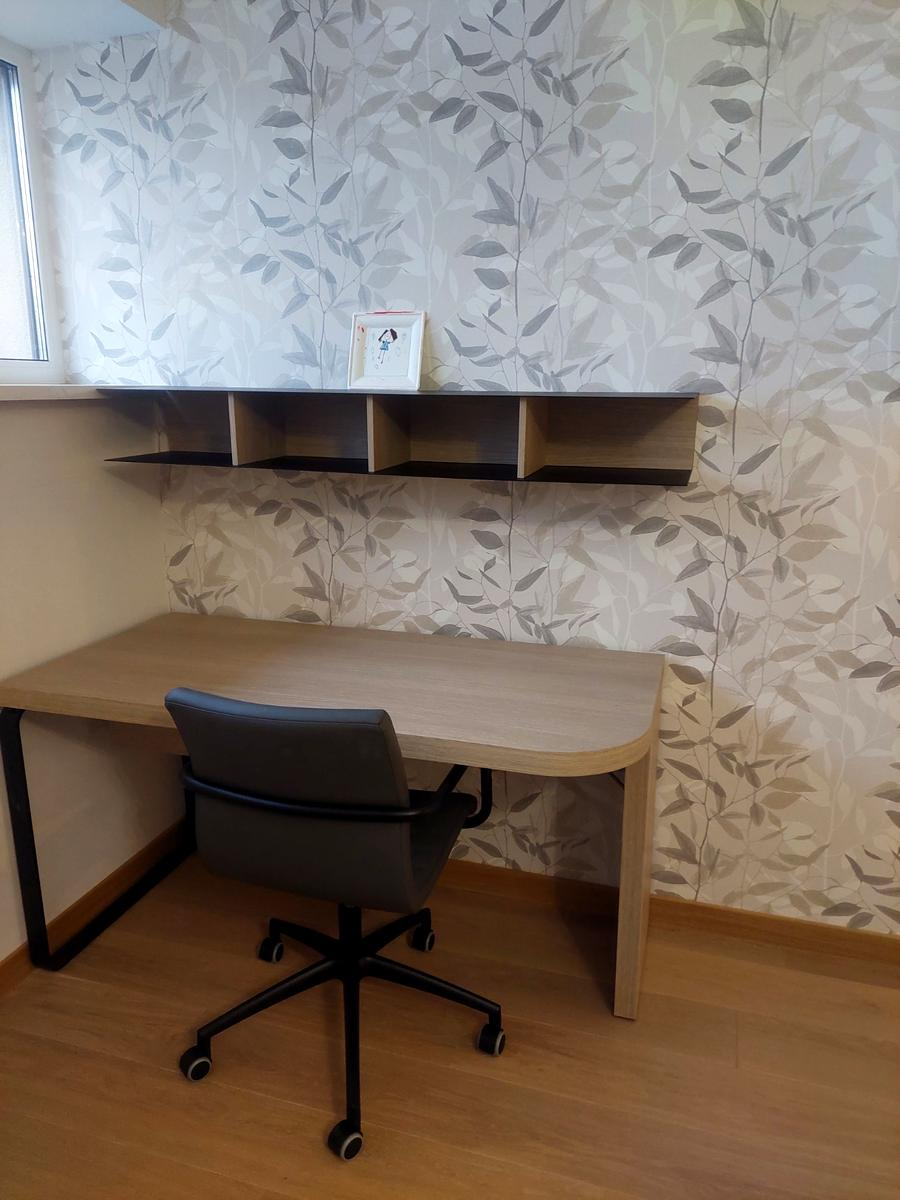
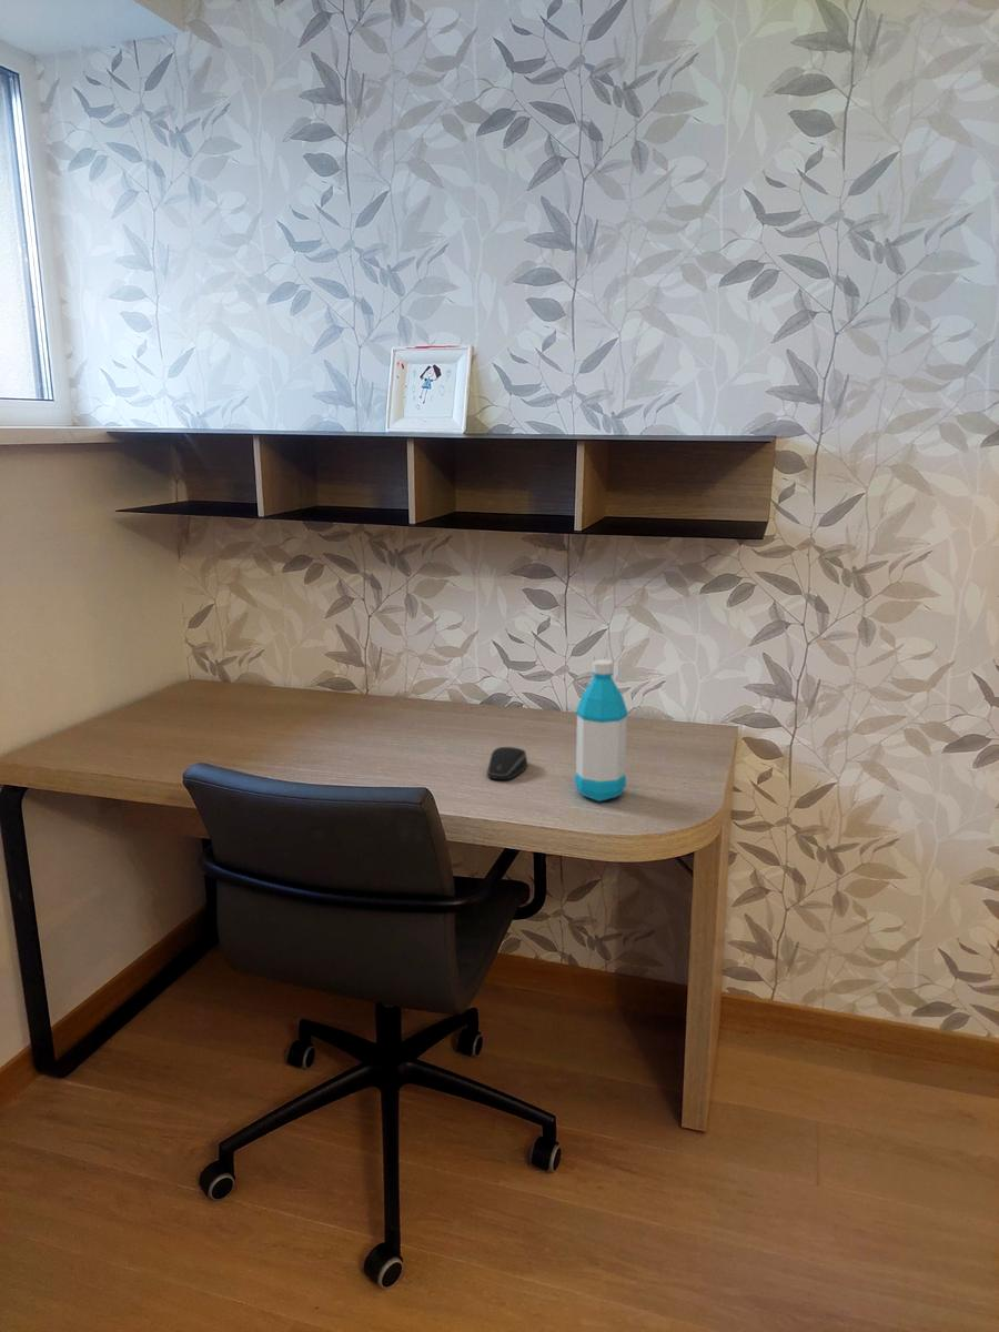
+ computer mouse (506, 759)
+ water bottle (601, 729)
